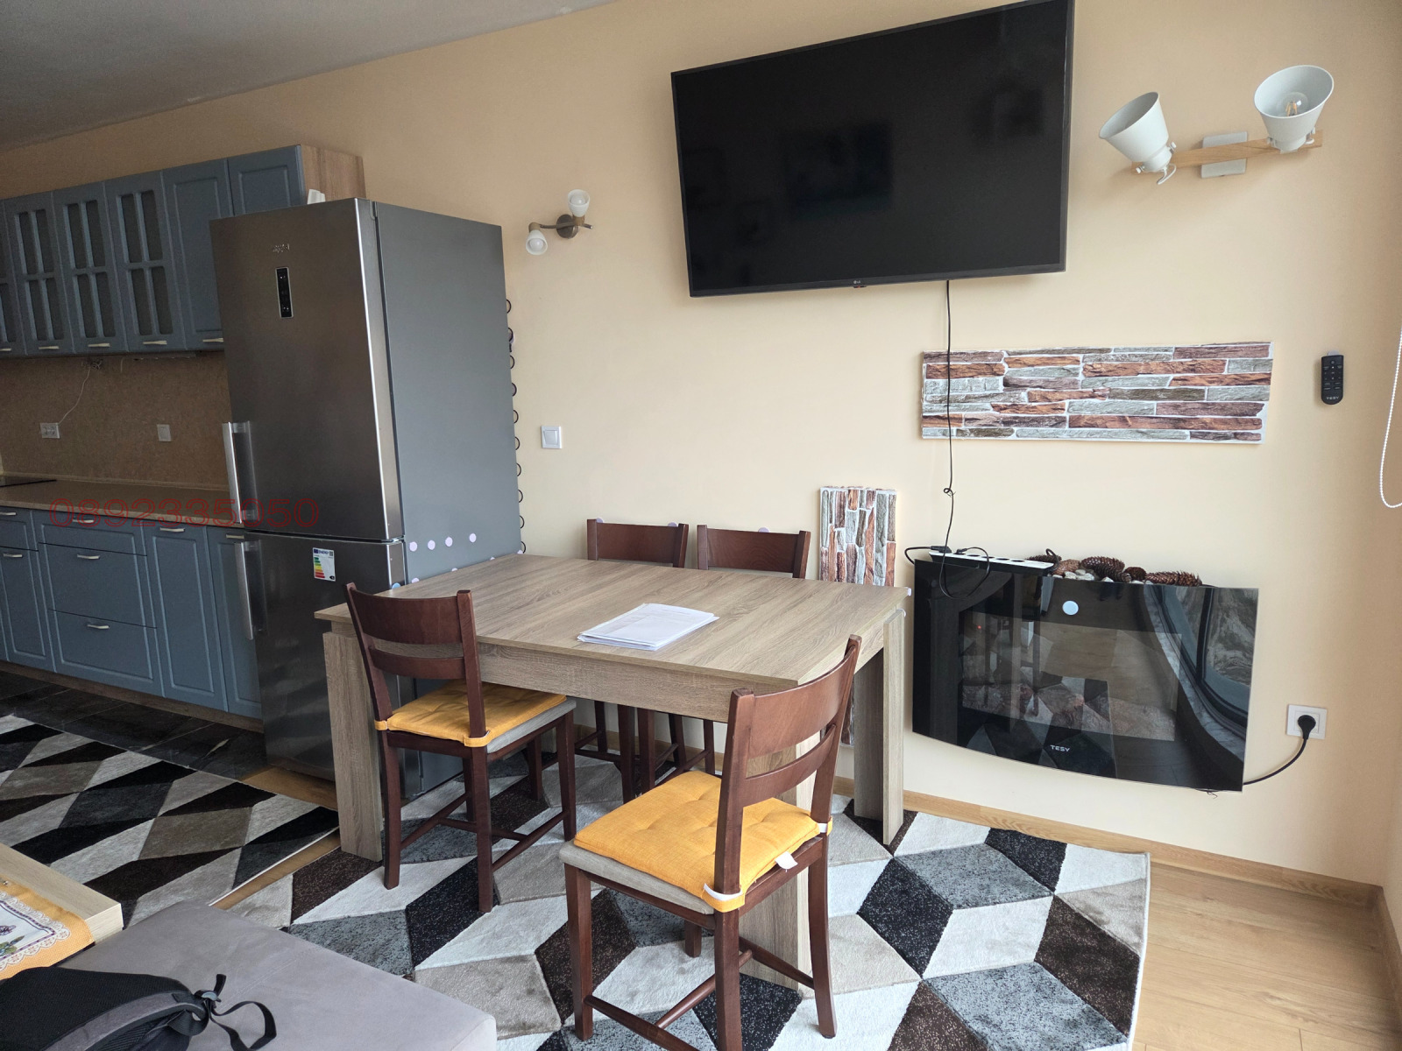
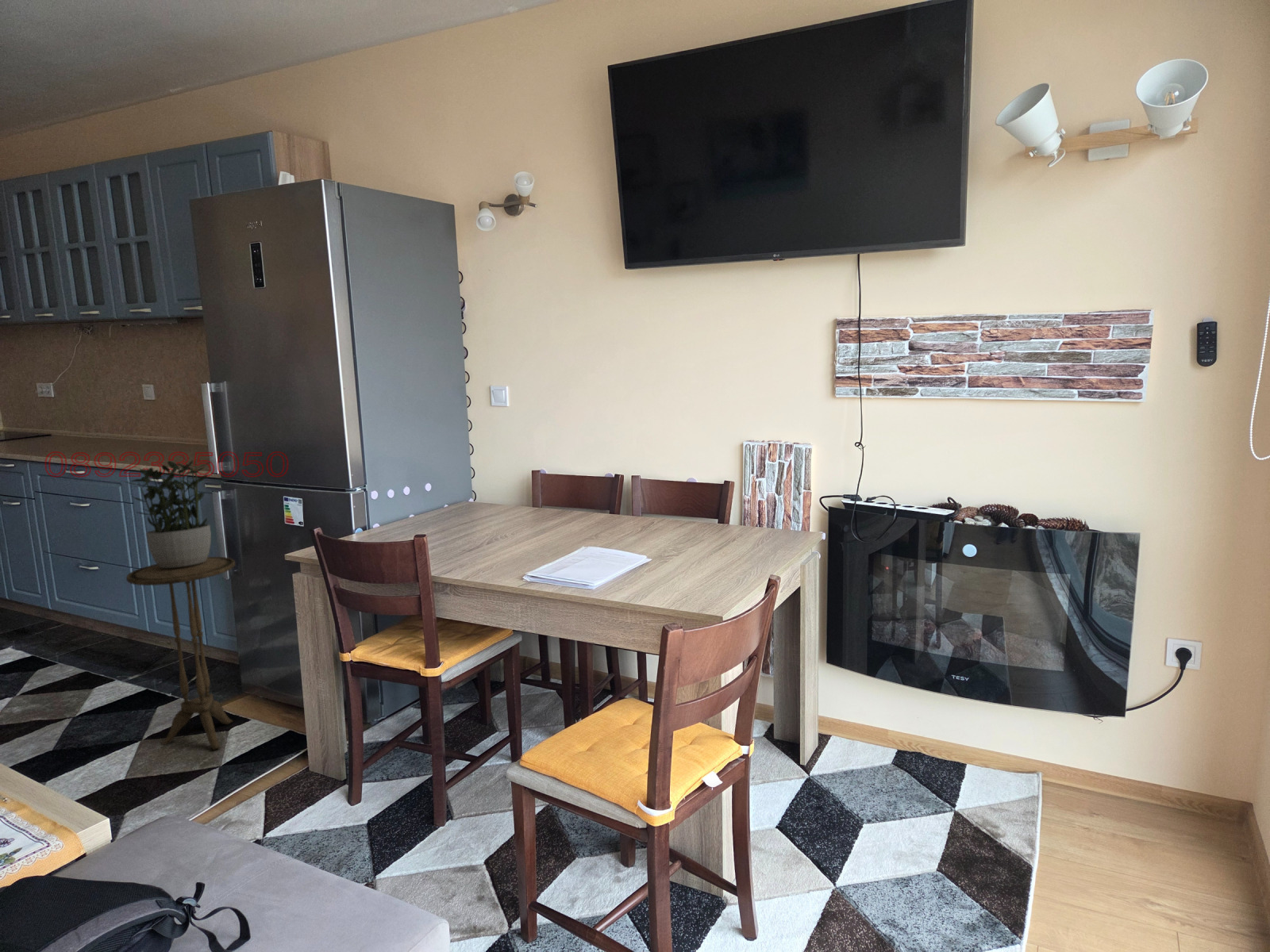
+ potted plant (175, 511)
+ side table (194, 654)
